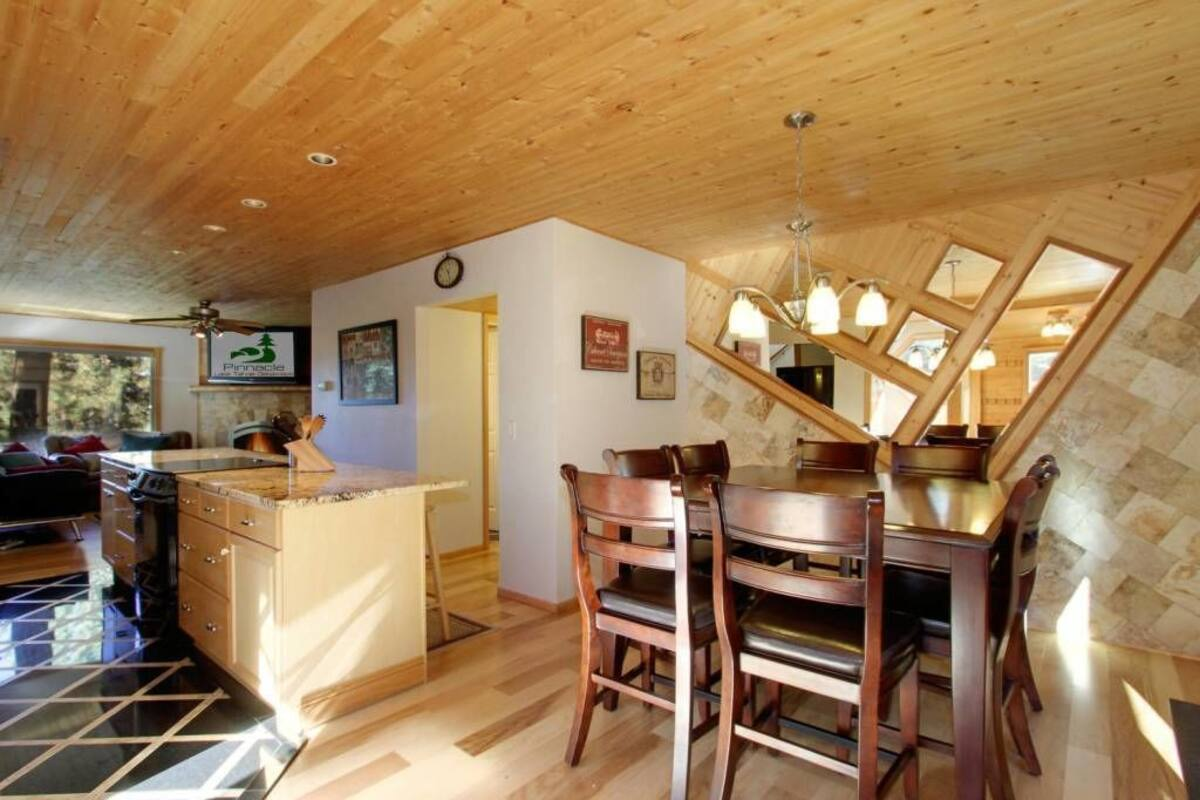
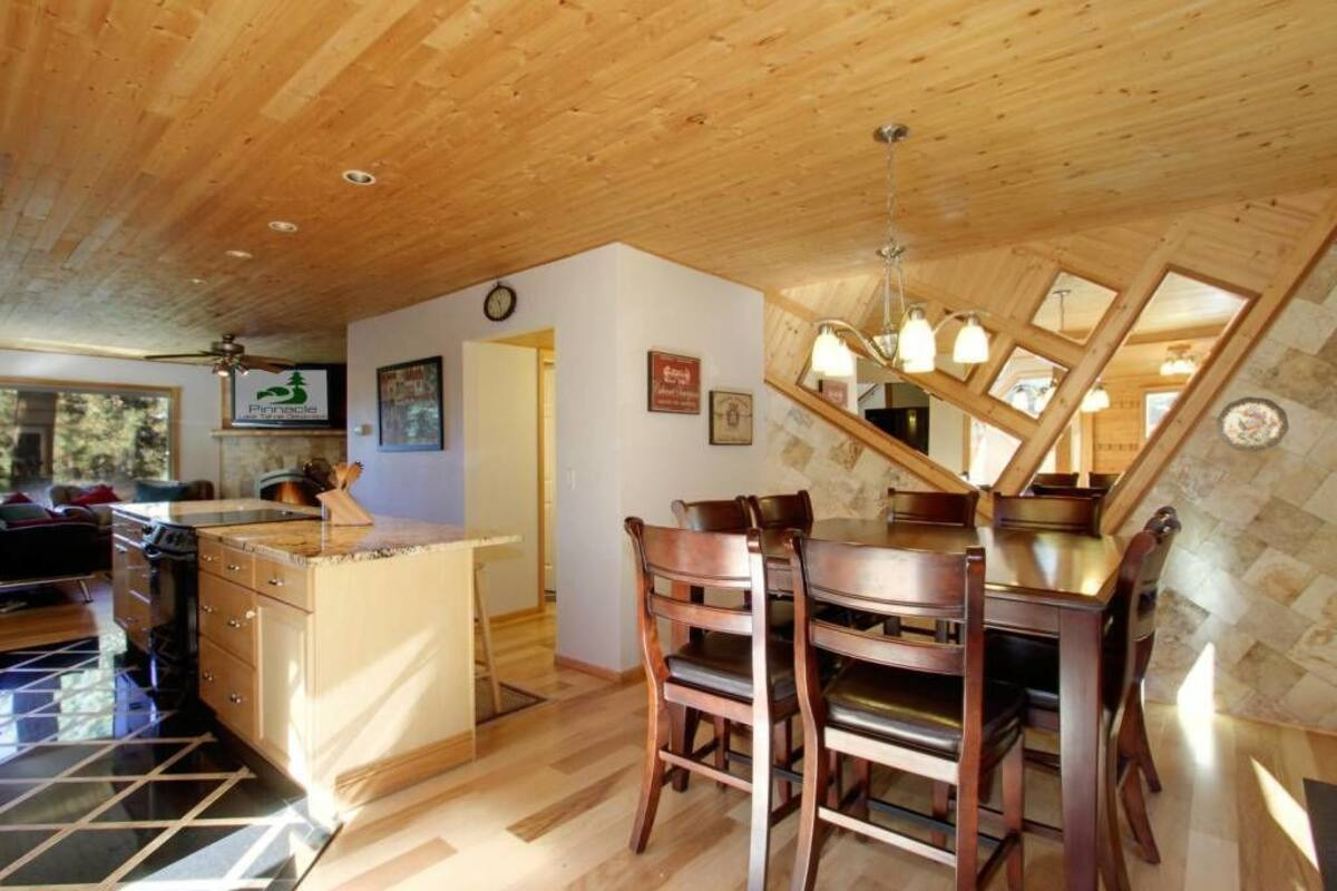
+ decorative plate (1251, 424)
